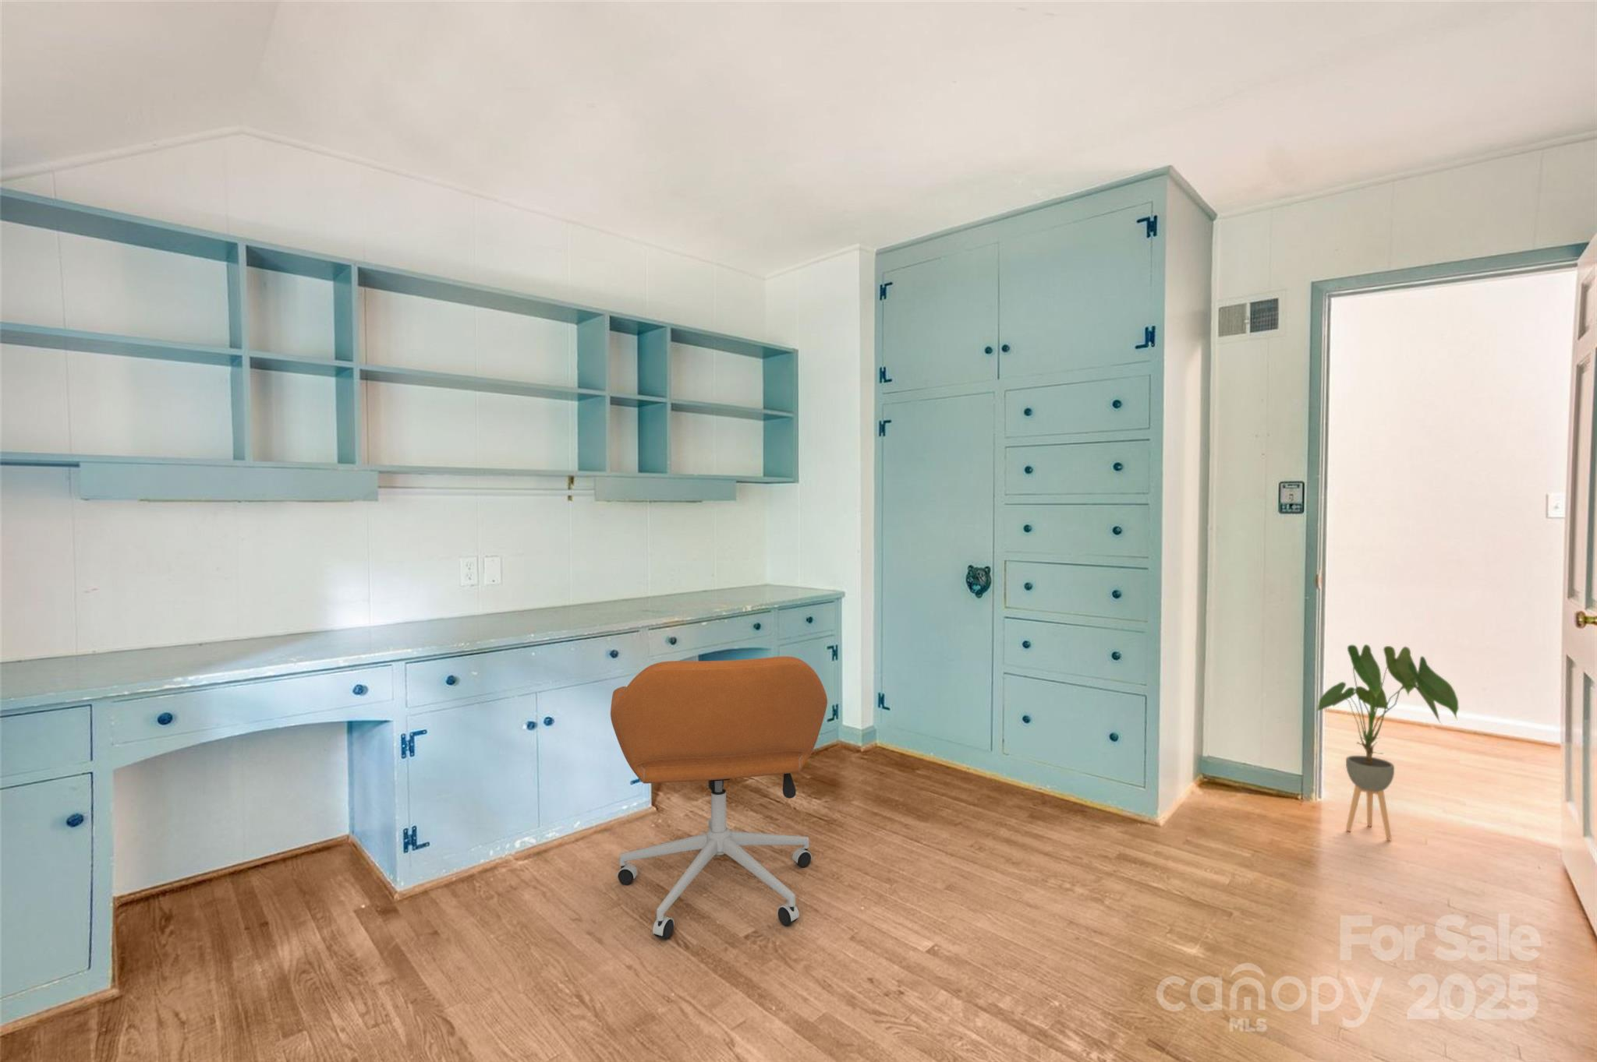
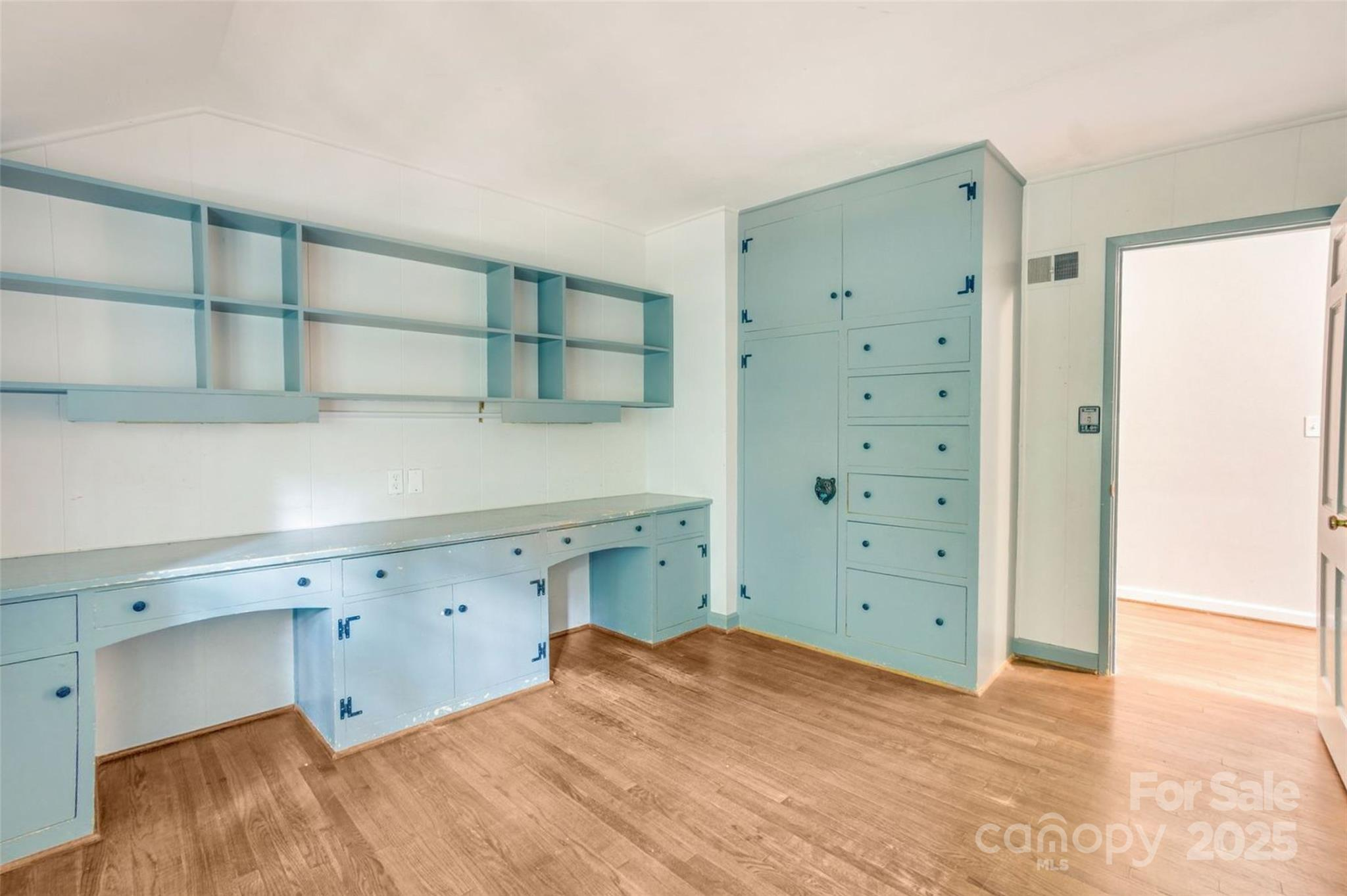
- office chair (718, 763)
- house plant (1379, 738)
